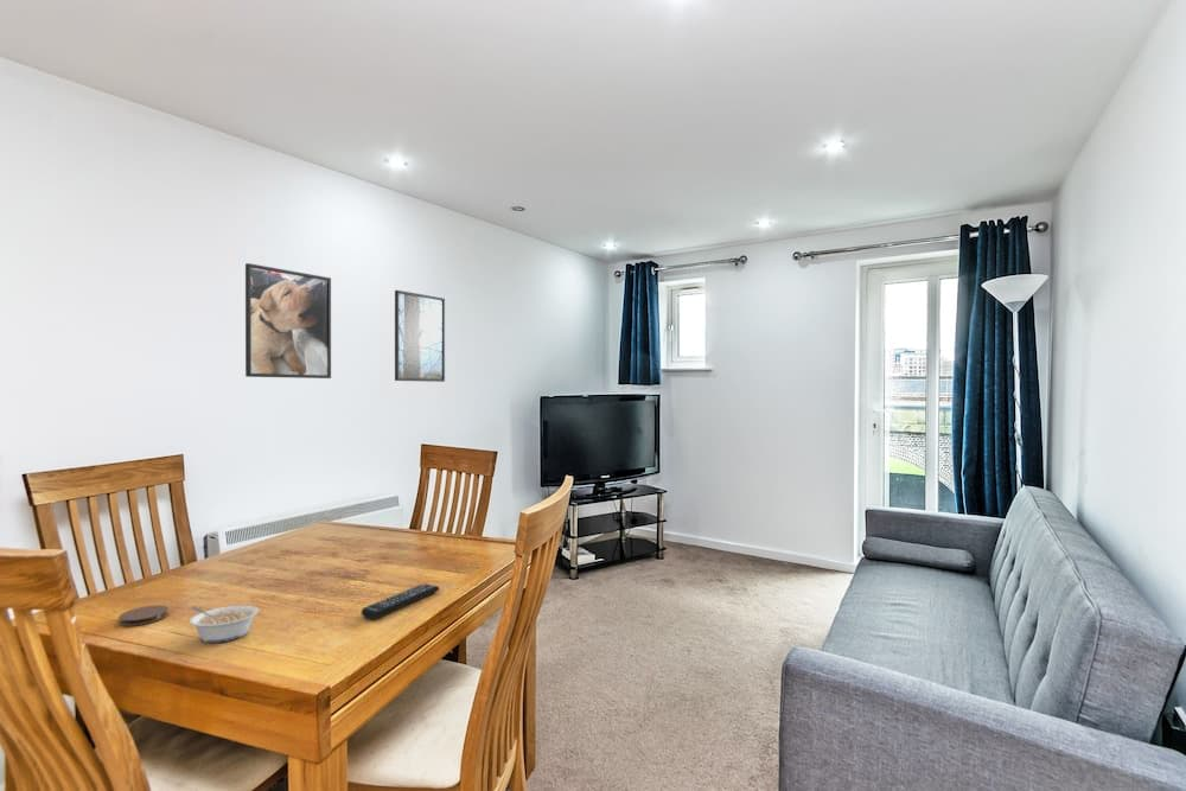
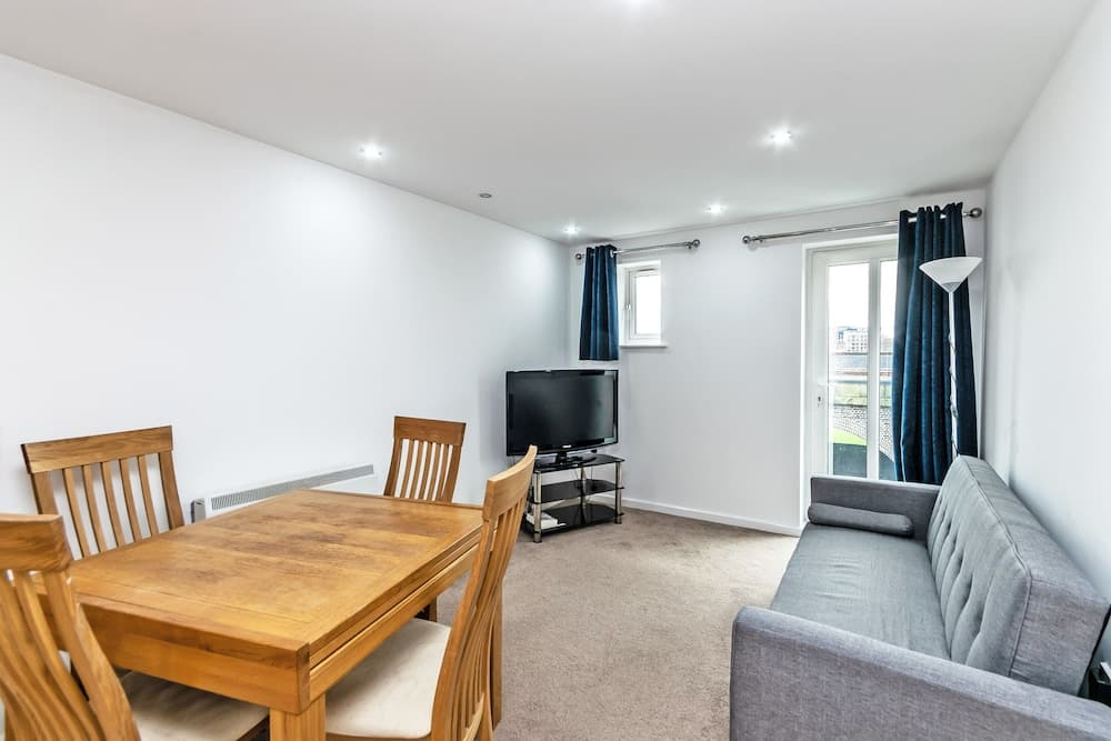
- legume (222, 623)
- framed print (420, 337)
- remote control (402, 599)
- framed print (291, 324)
- coaster (144, 614)
